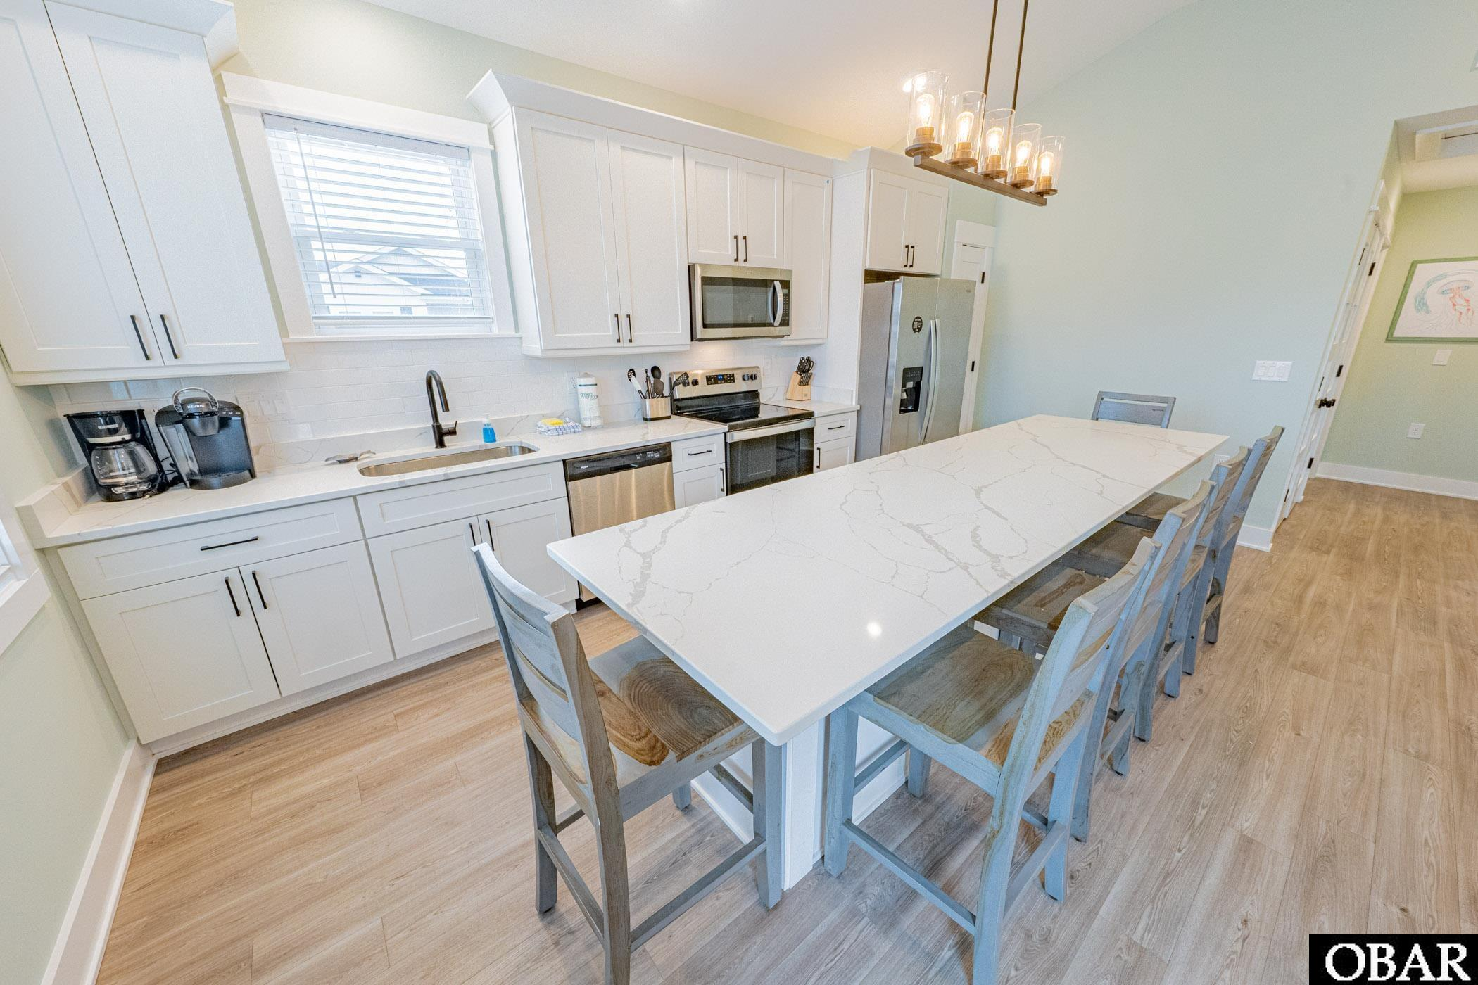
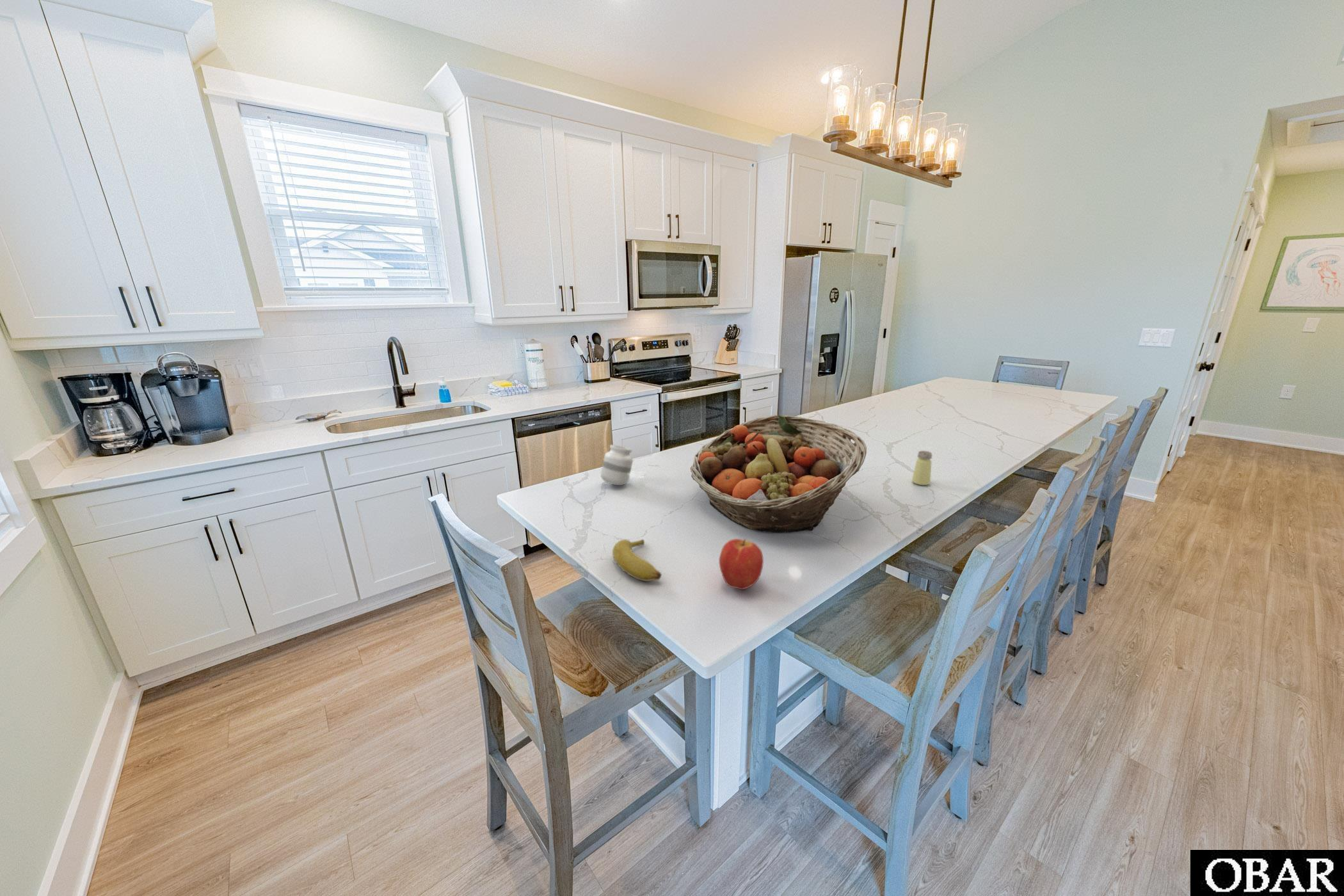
+ banana (639, 557)
+ fruit basket (772, 468)
+ jar (625, 461)
+ saltshaker (923, 467)
+ apple (740, 563)
